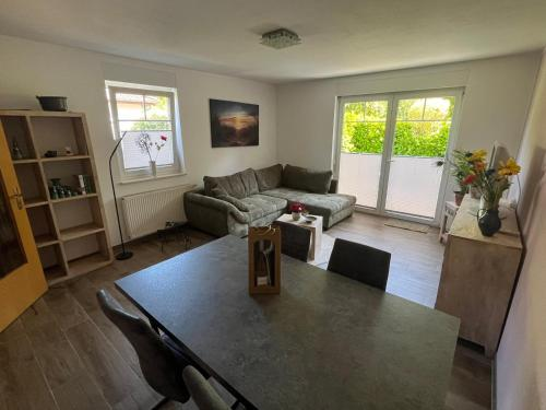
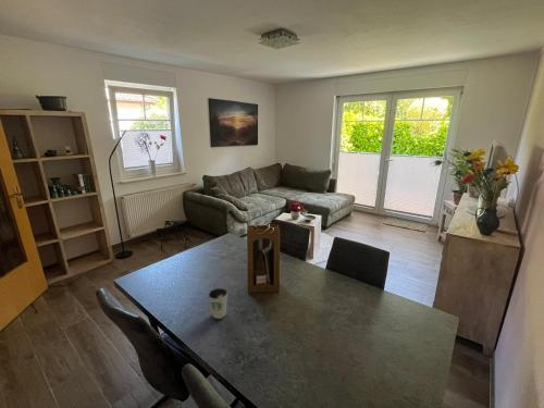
+ dixie cup (218, 304)
